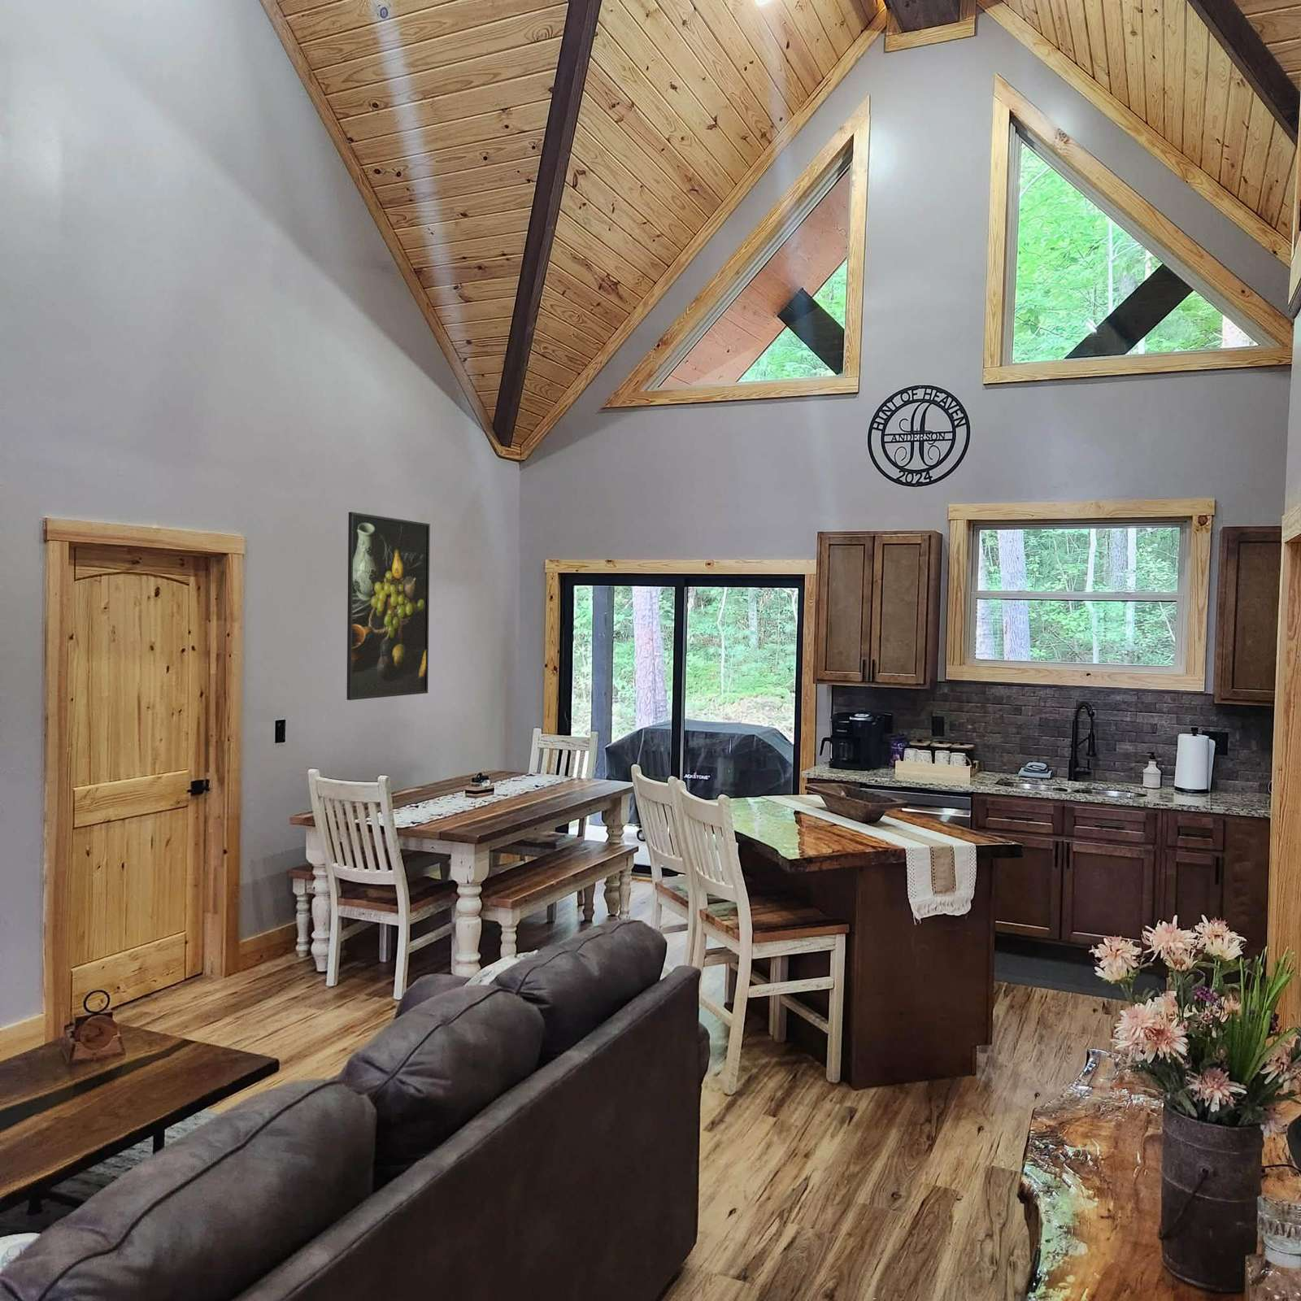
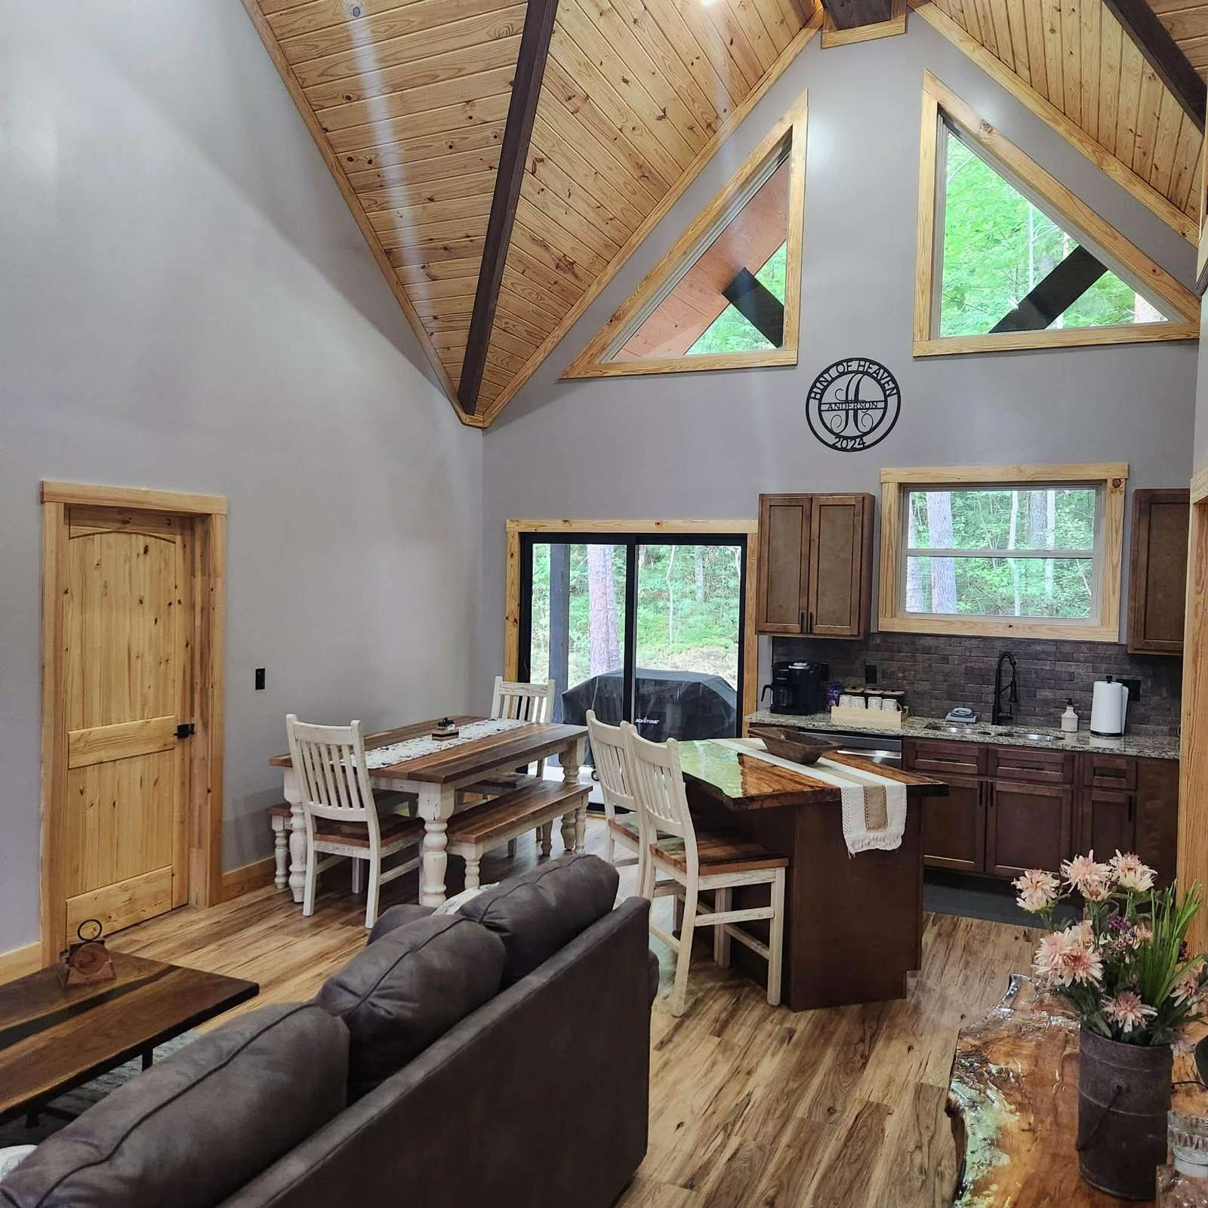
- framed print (391, 608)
